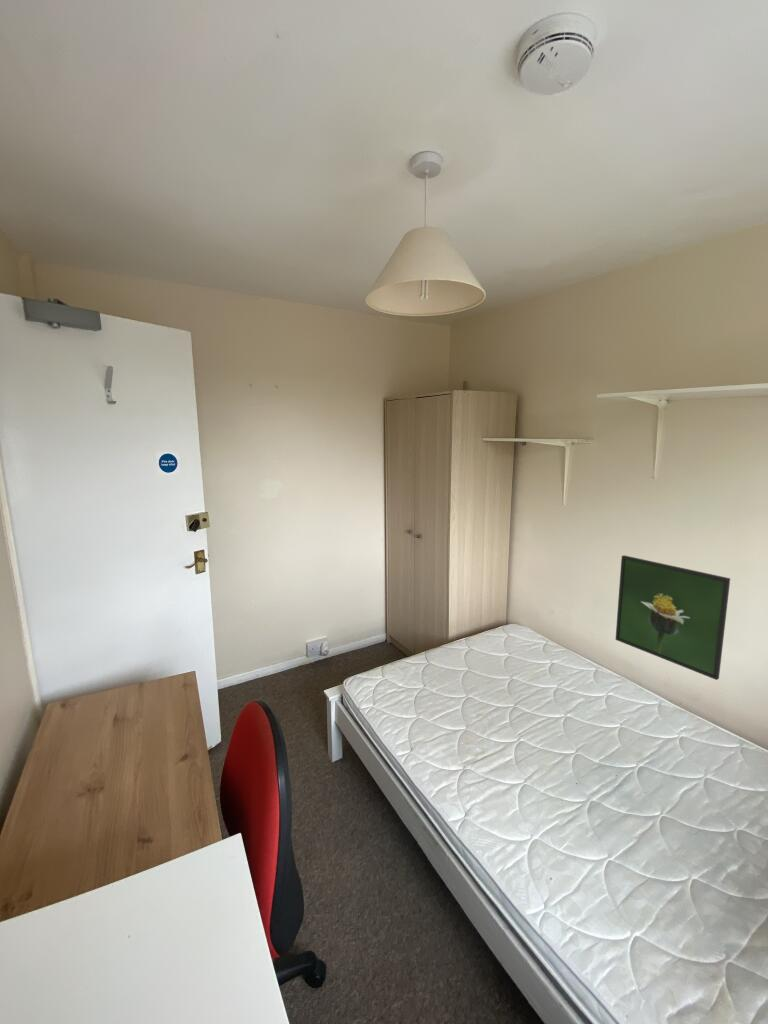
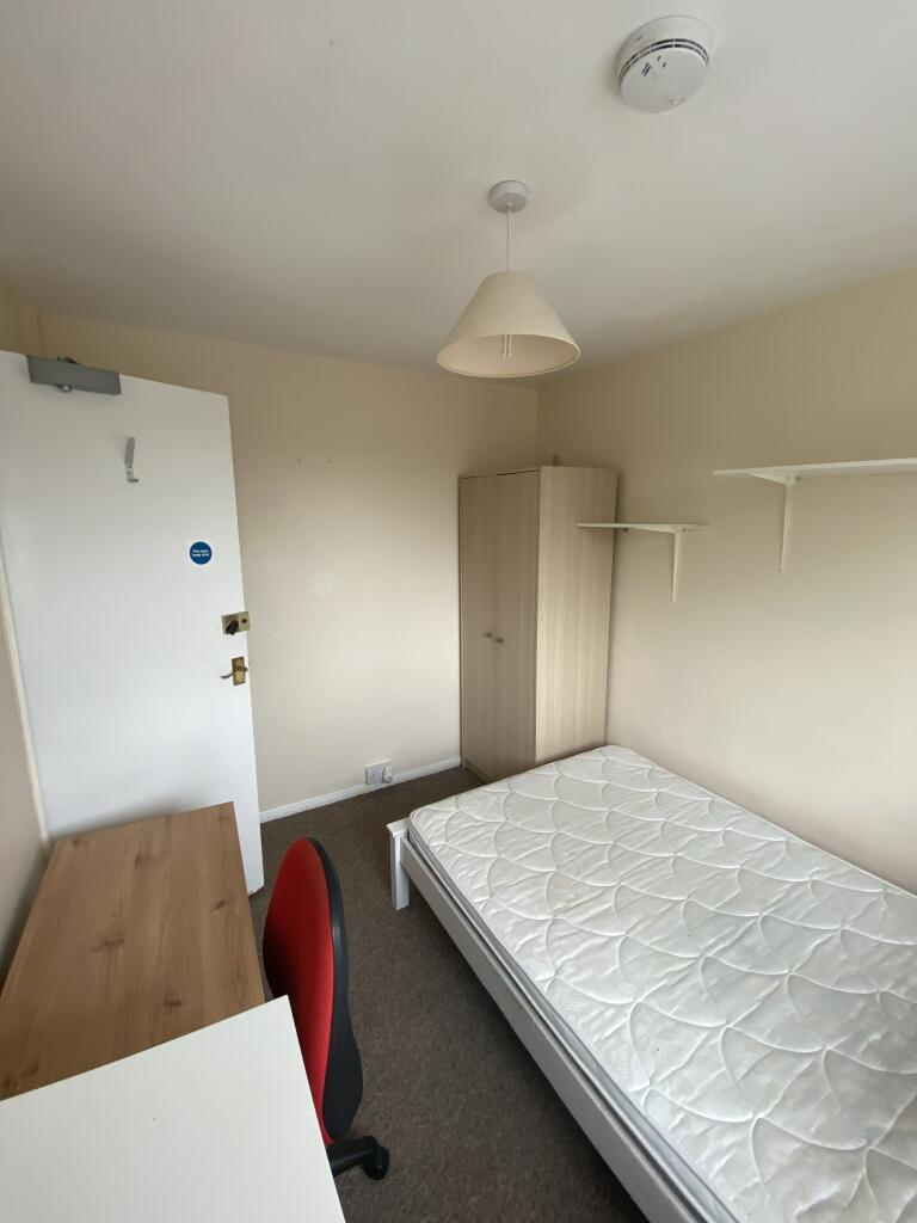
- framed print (666, 612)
